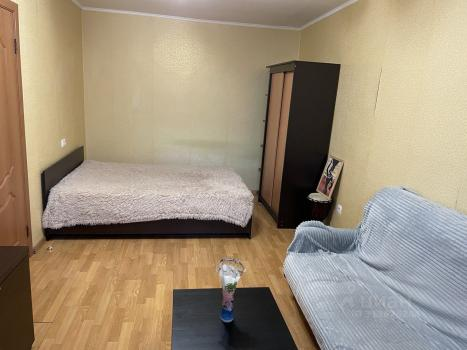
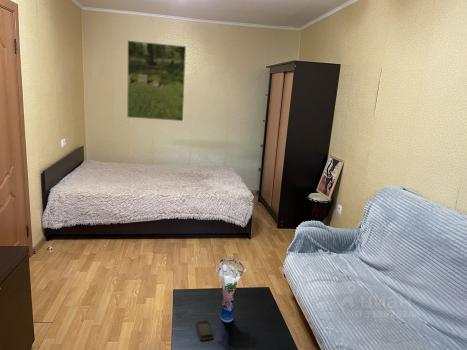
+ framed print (156, 82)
+ smartphone (204, 330)
